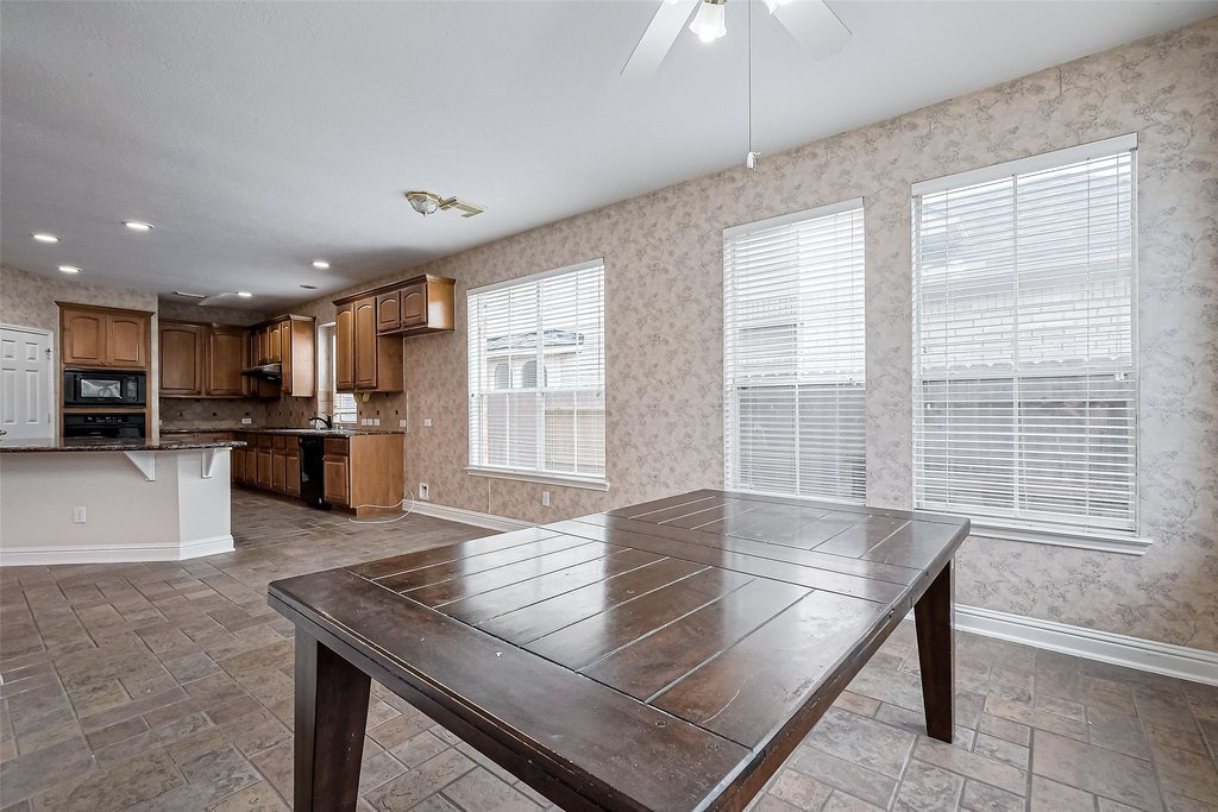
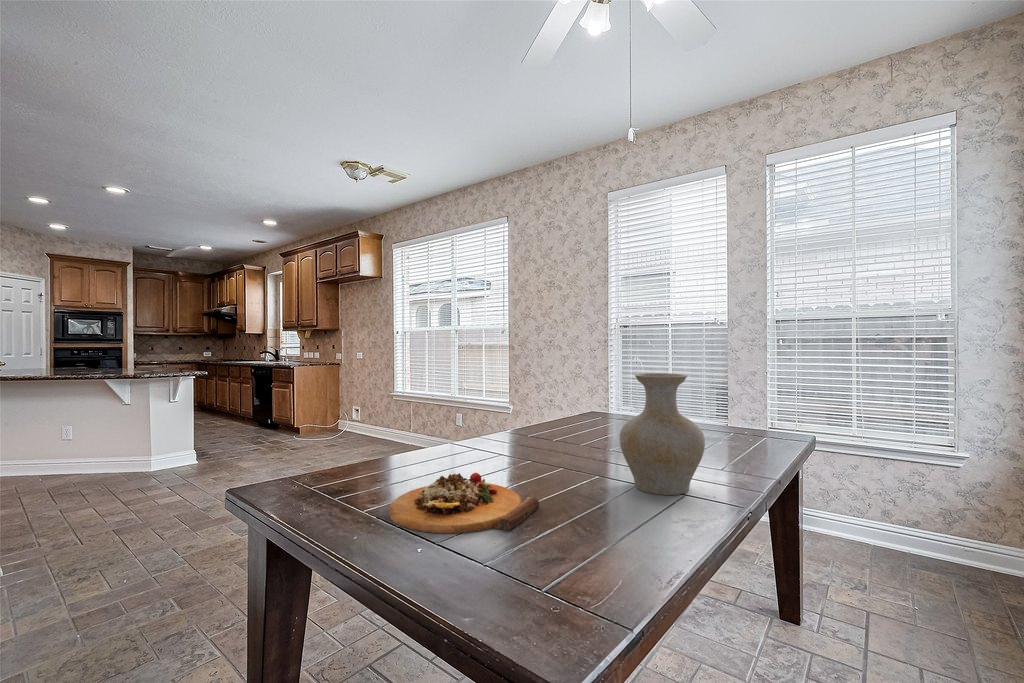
+ vase (661, 430)
+ cutting board (462, 492)
